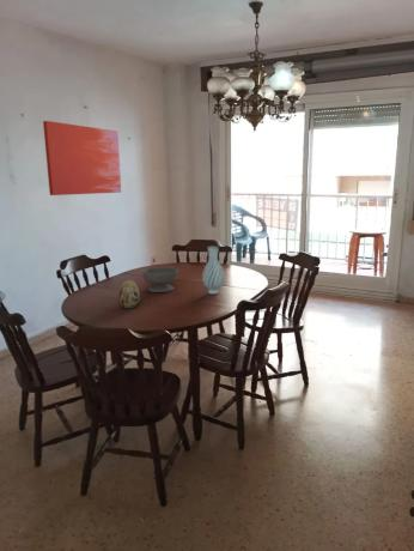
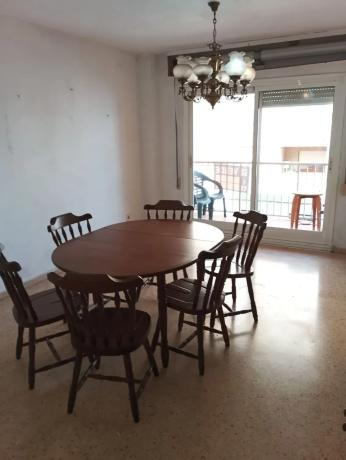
- wall art (86, 161)
- decorative egg (128, 293)
- vase (213, 270)
- bowl (160, 279)
